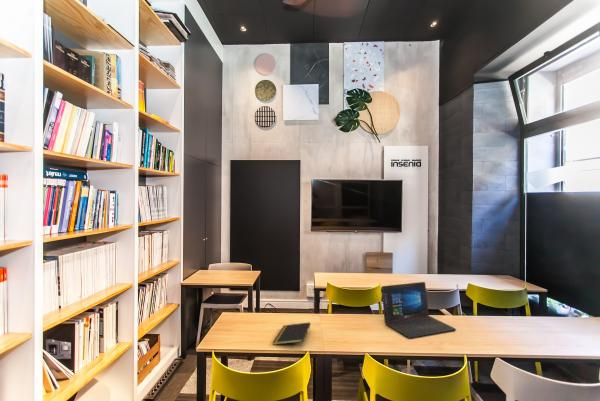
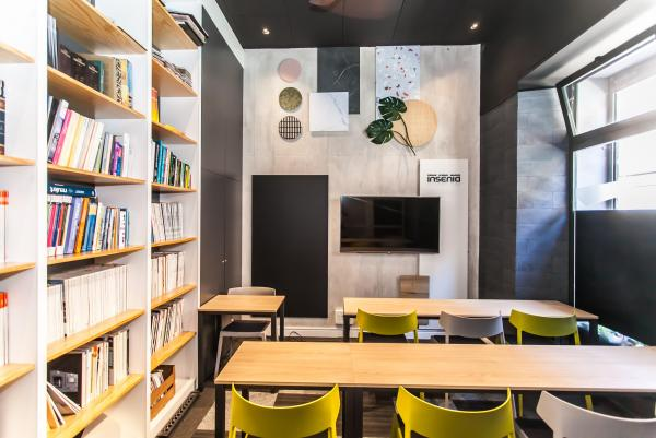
- notepad (292, 332)
- laptop (417, 307)
